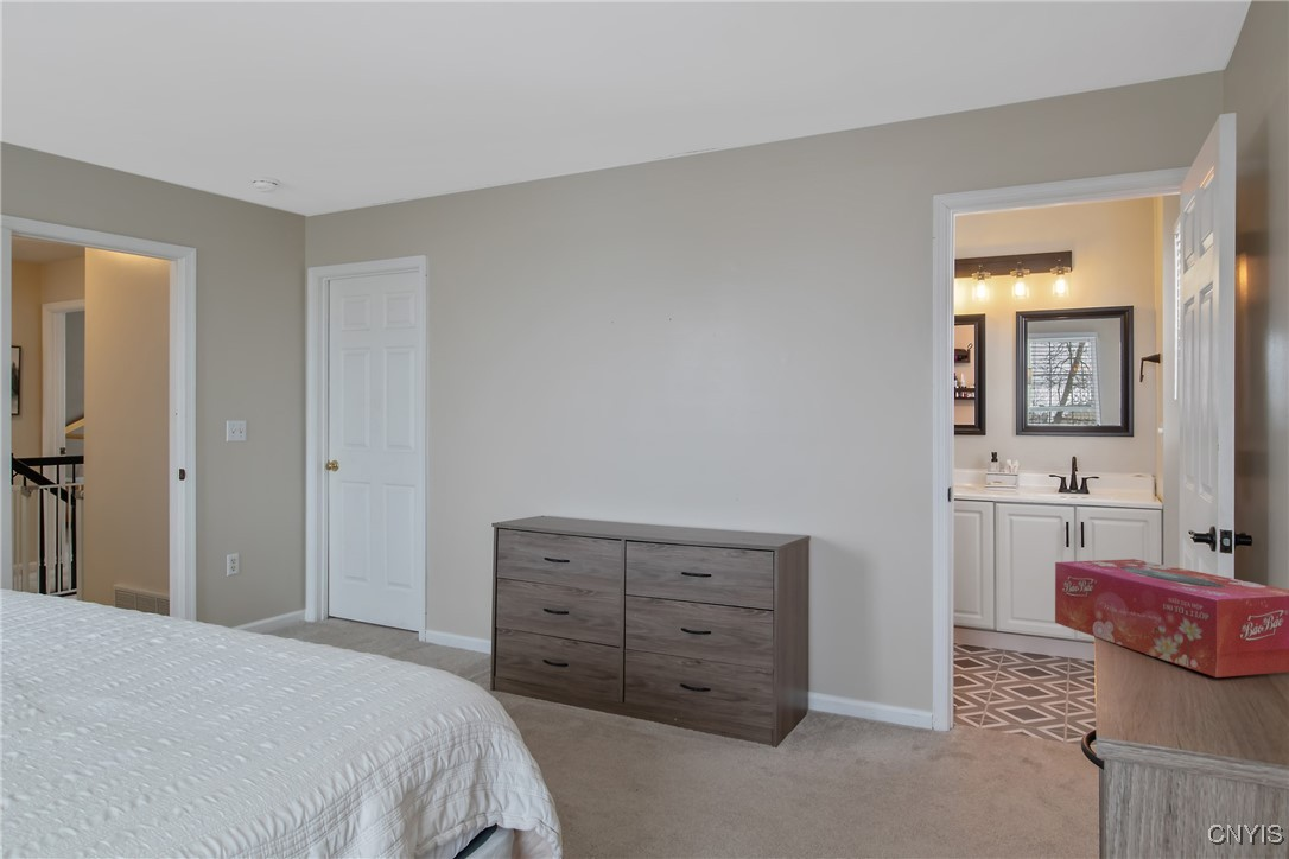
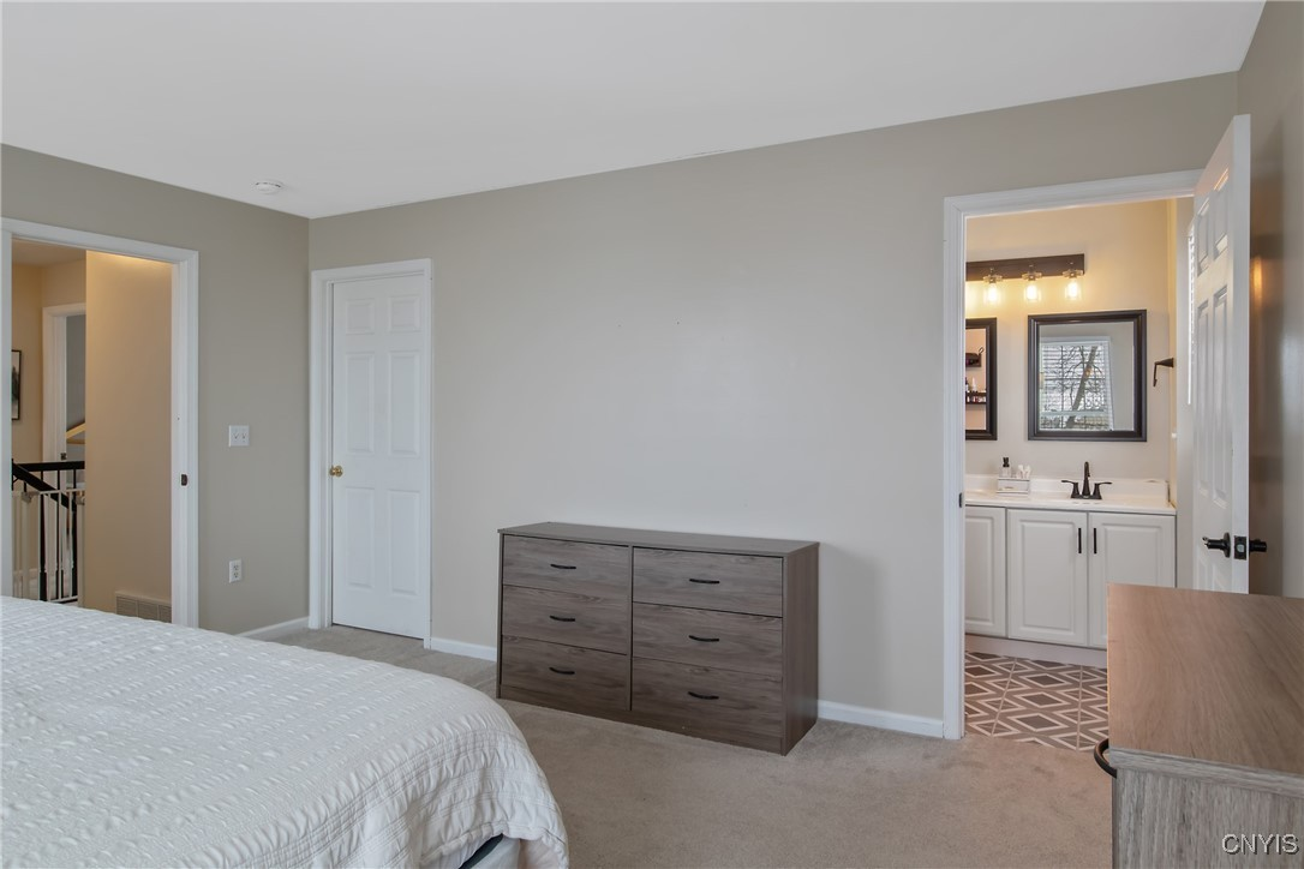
- tissue box (1169, 610)
